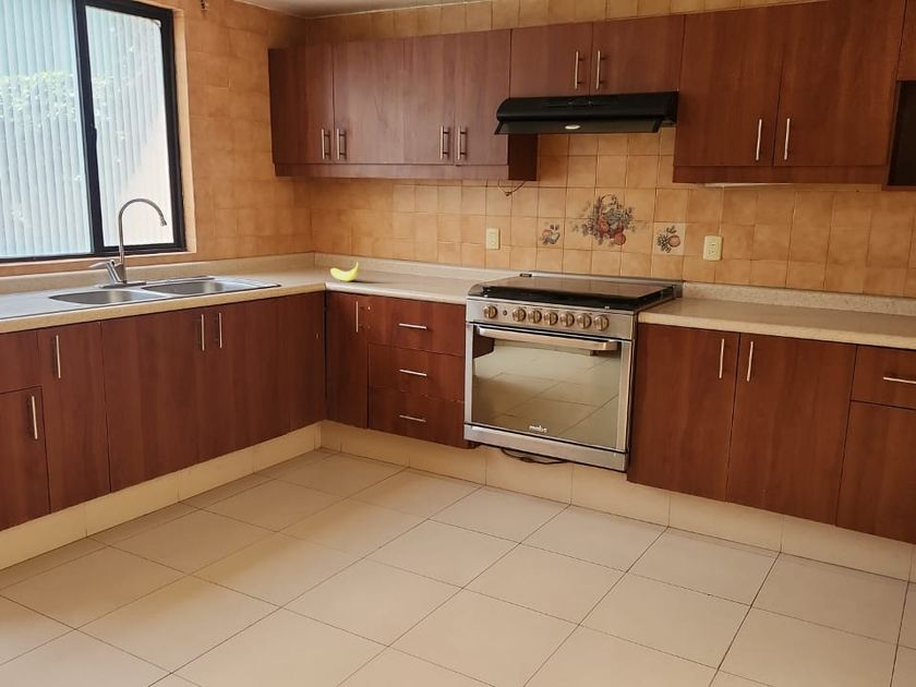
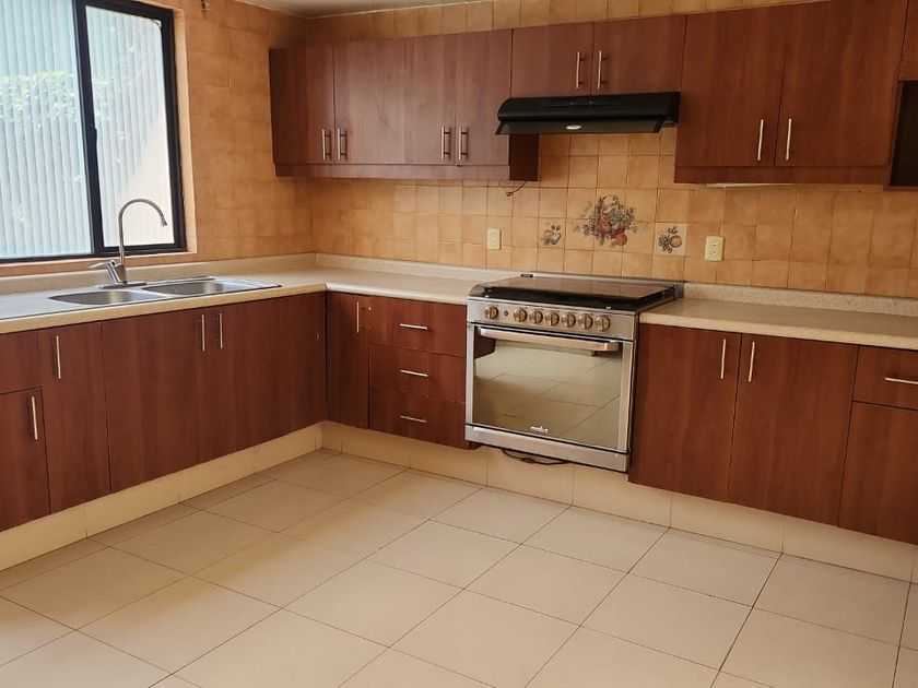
- fruit (345, 272)
